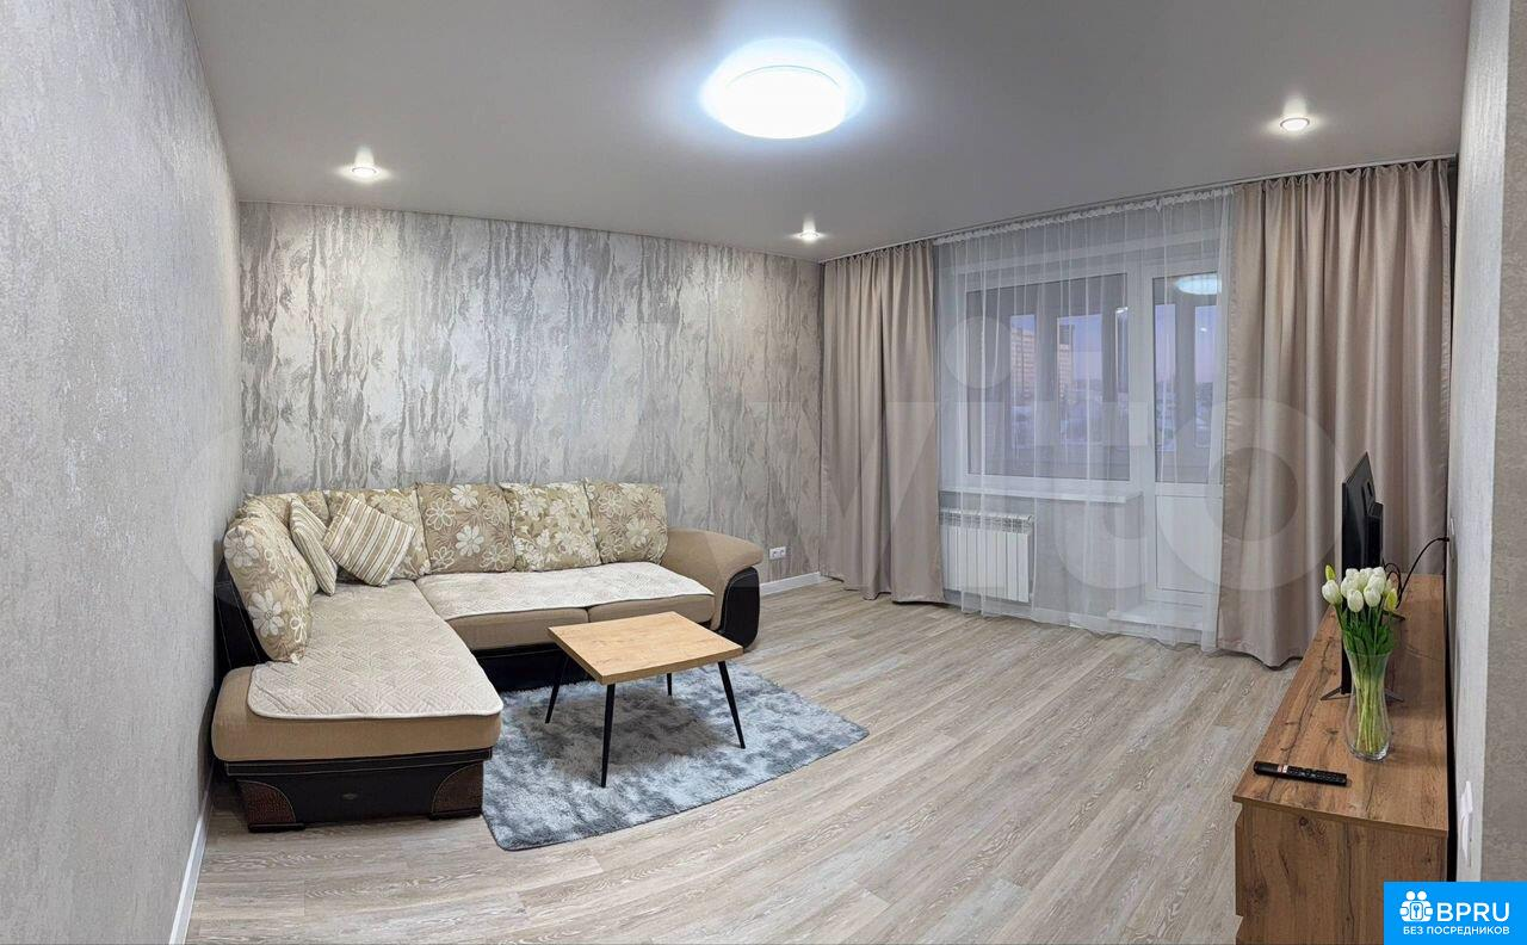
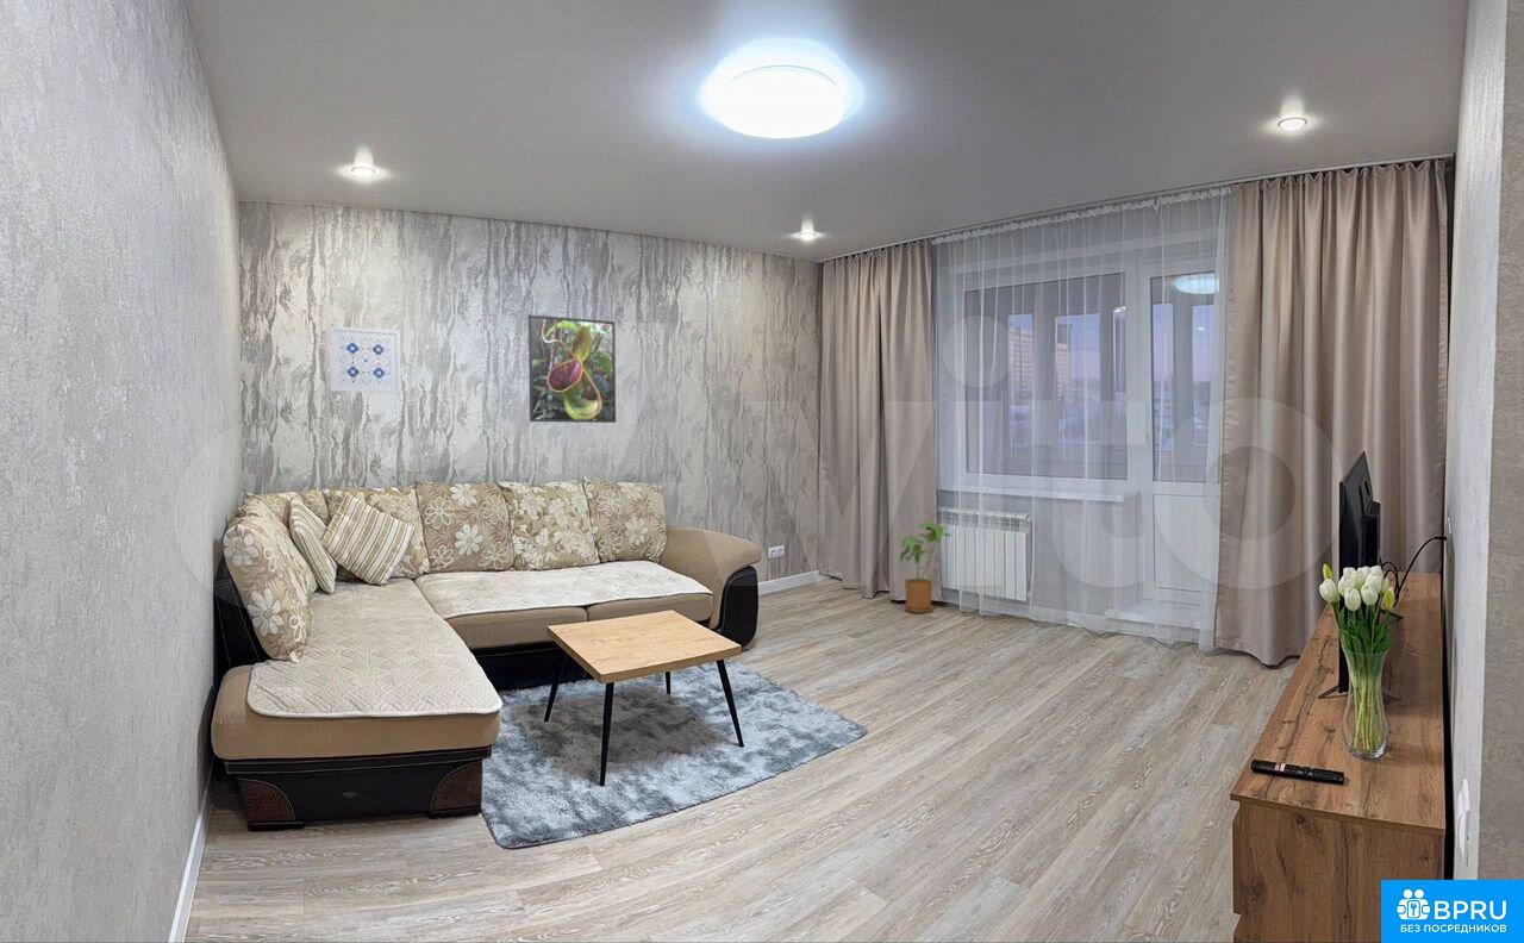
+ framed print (573, 370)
+ house plant (917, 567)
+ wall art (366, 360)
